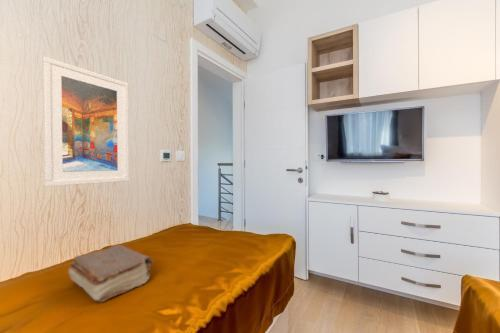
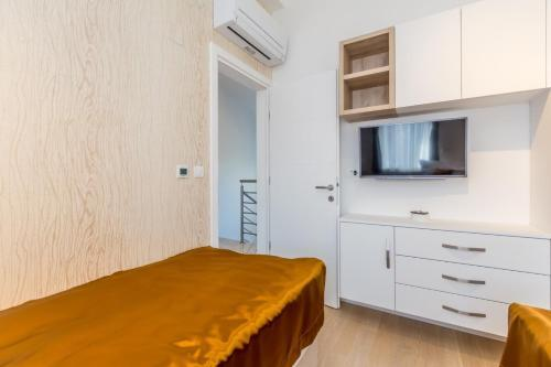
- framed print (91, 127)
- book (110, 268)
